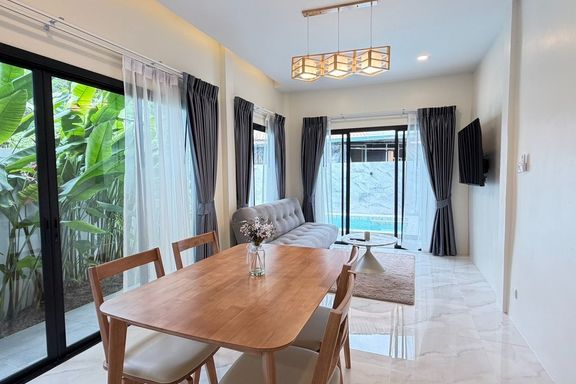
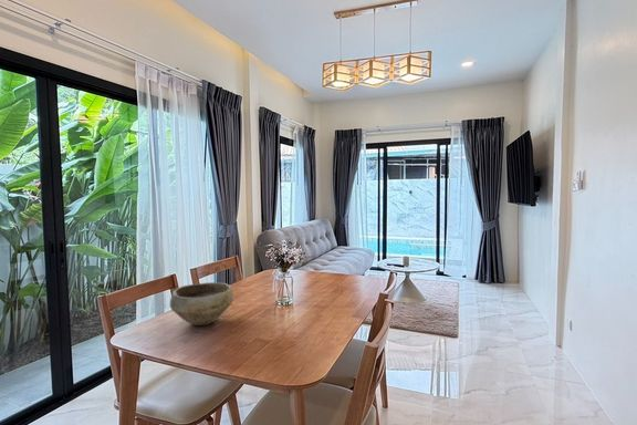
+ bowl (202, 304)
